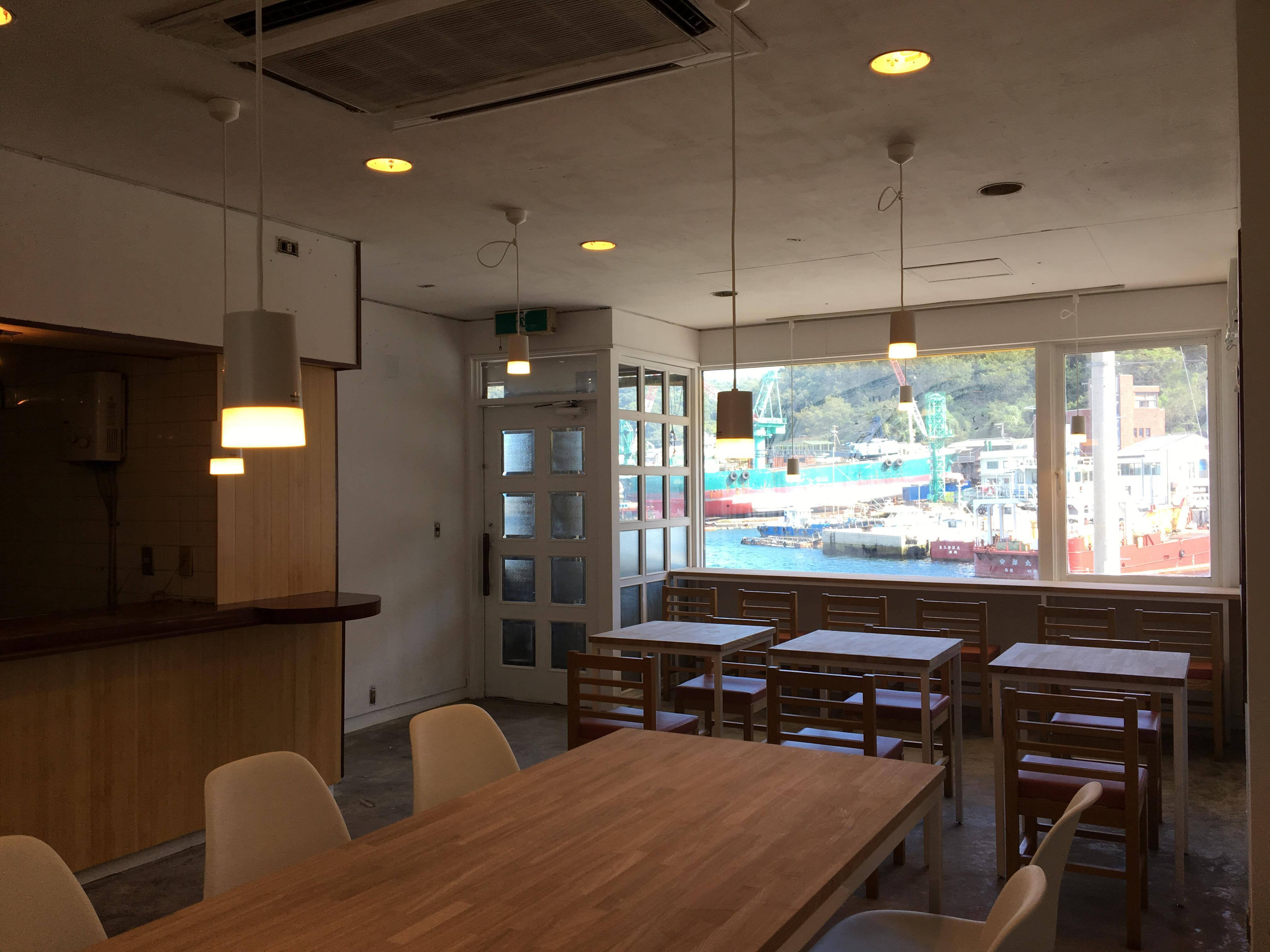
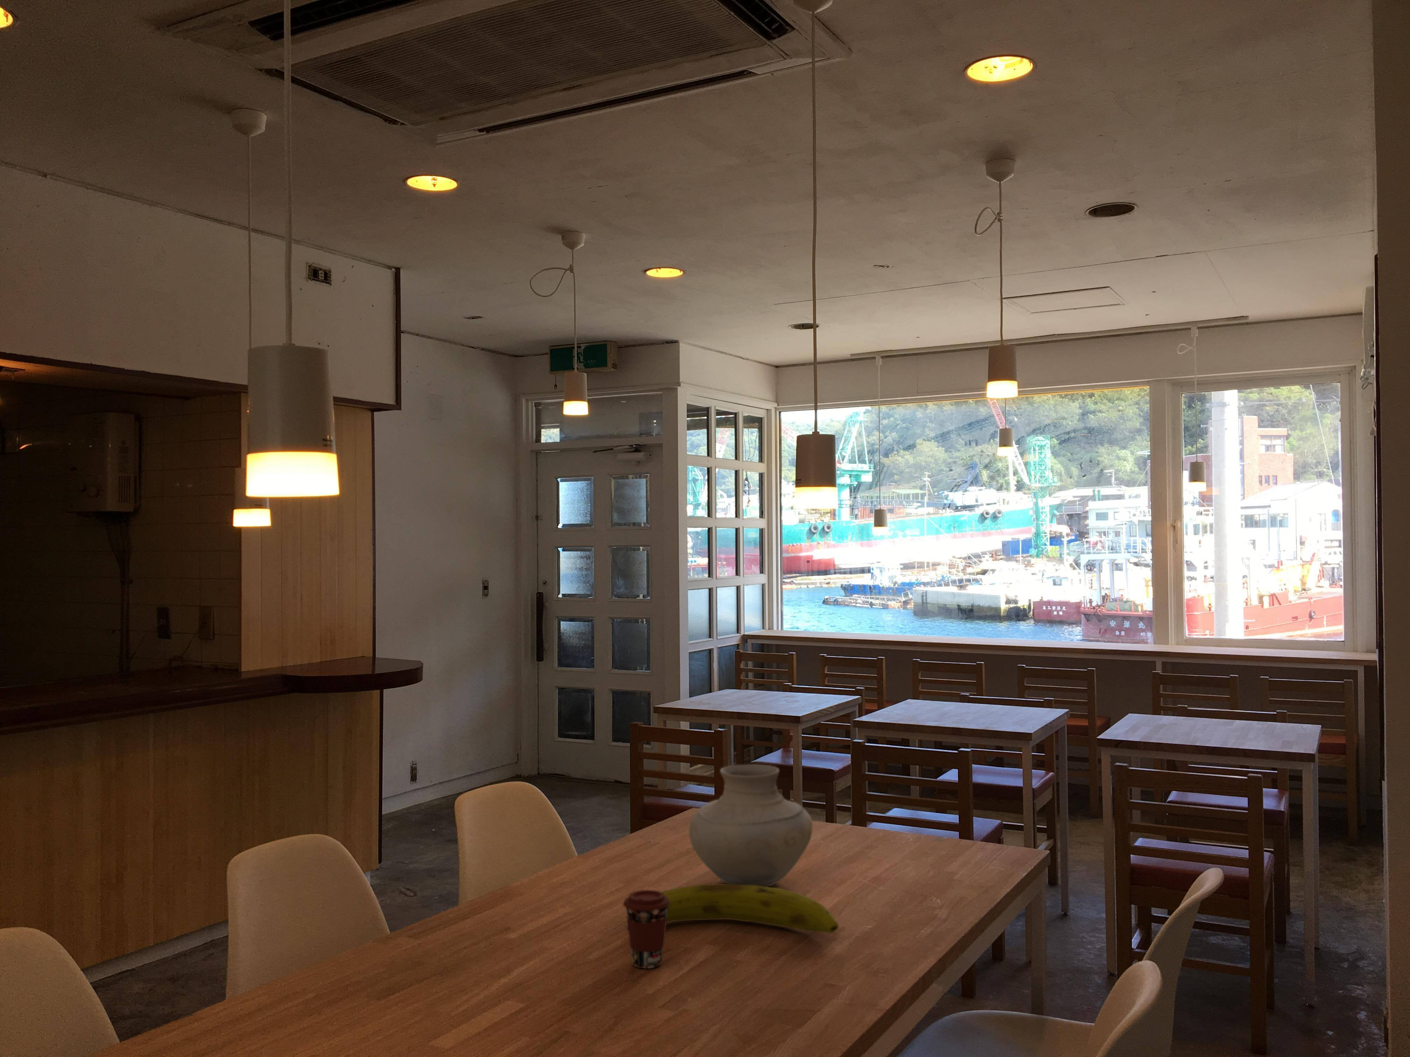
+ coffee cup (646, 929)
+ fruit (739, 914)
+ vase (751, 825)
